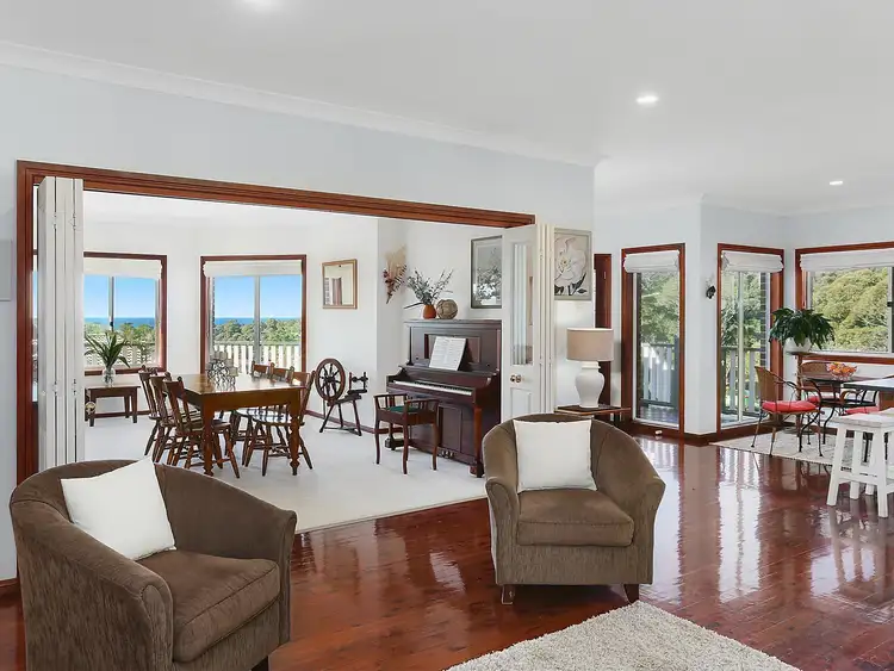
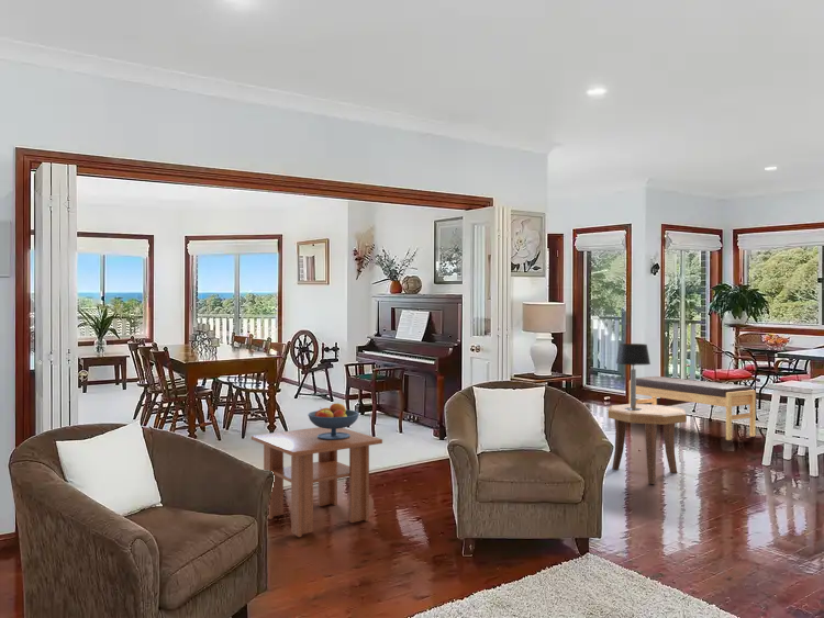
+ side table (646, 441)
+ fruit bowl (333, 420)
+ table lamp (633, 377)
+ bench (688, 401)
+ coffee table (315, 477)
